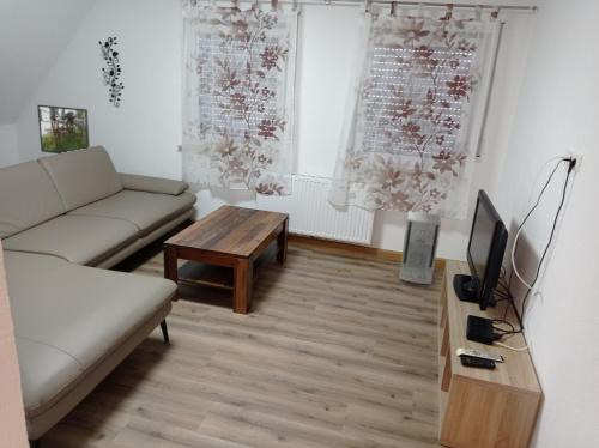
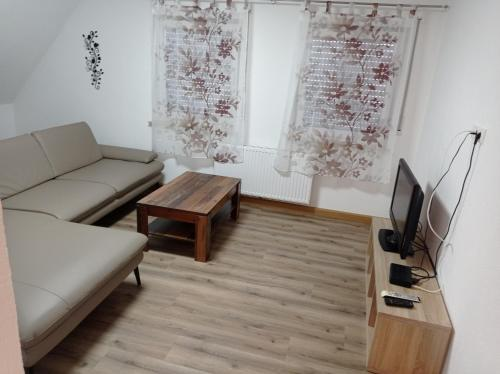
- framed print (63, 131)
- air purifier (419, 246)
